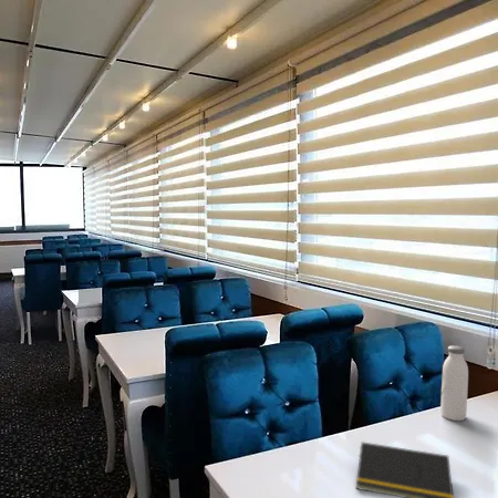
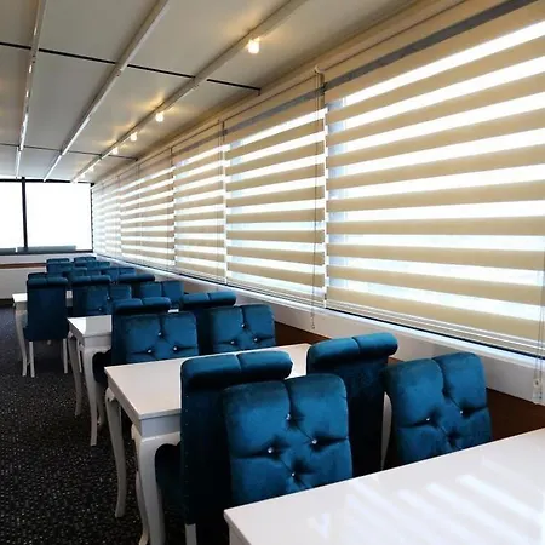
- water bottle (454, 381)
- notepad (403, 471)
